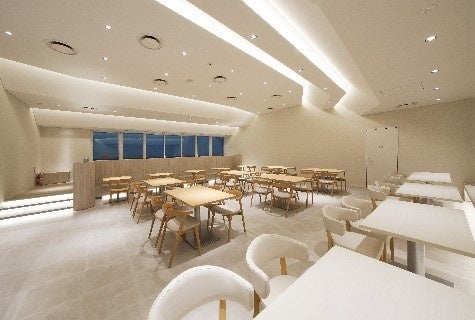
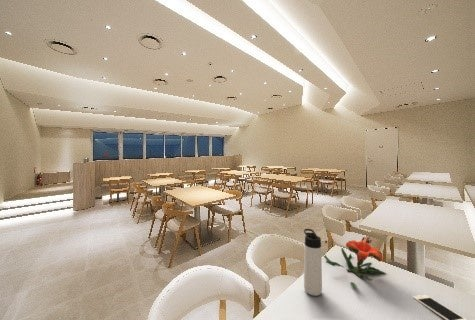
+ thermos bottle (311, 260)
+ cell phone (438, 308)
+ flower (354, 252)
